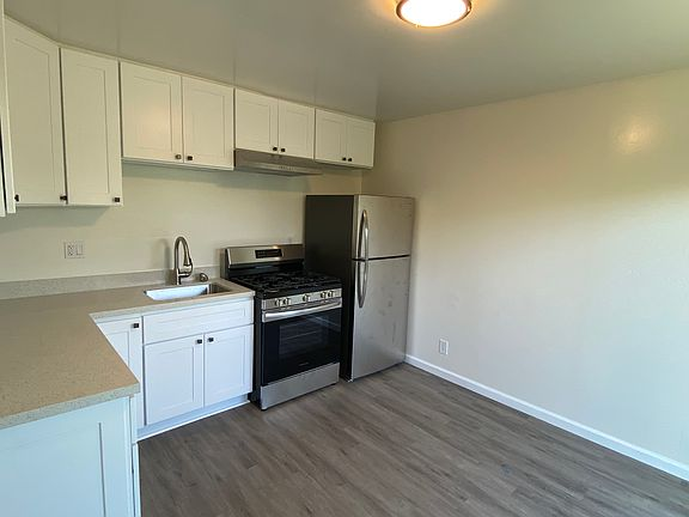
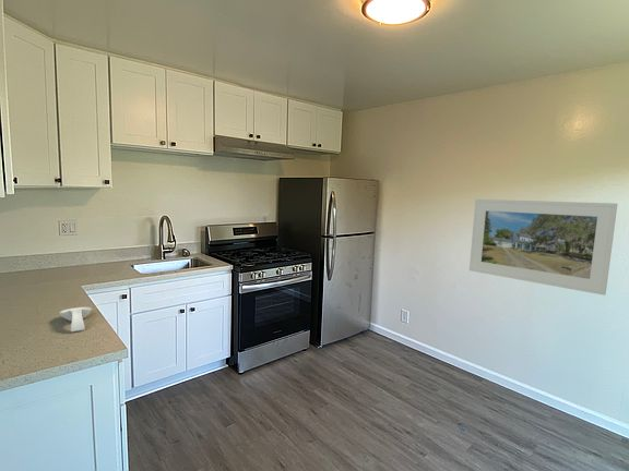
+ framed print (533, 241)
+ spoon rest (76, 314)
